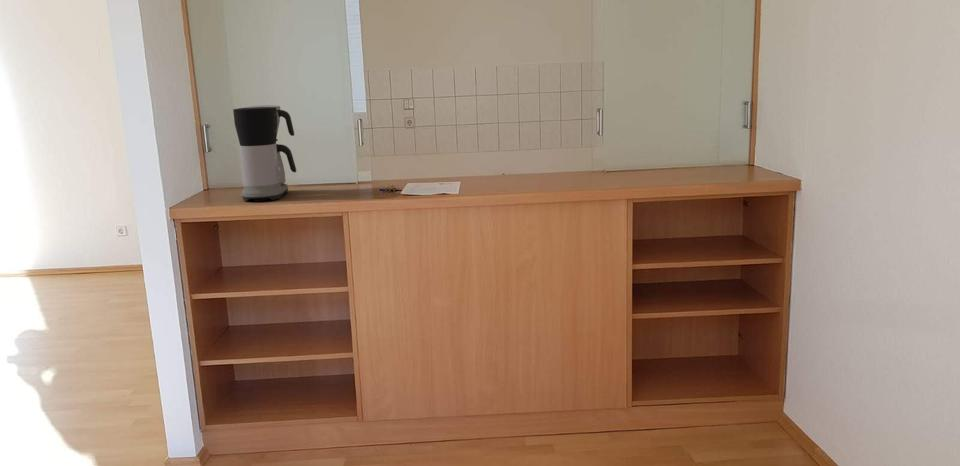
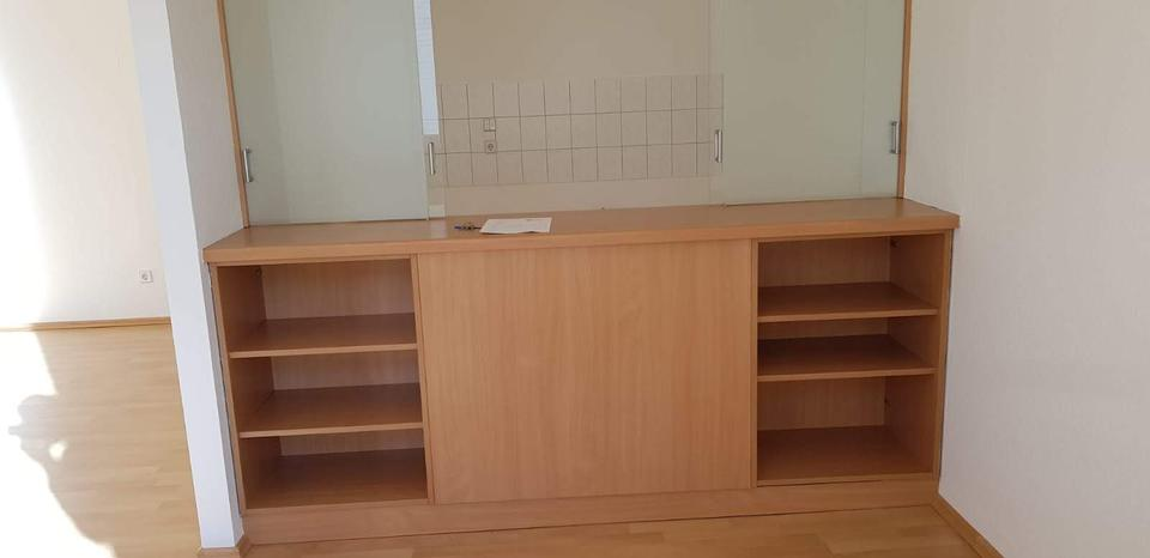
- coffee maker (267, 151)
